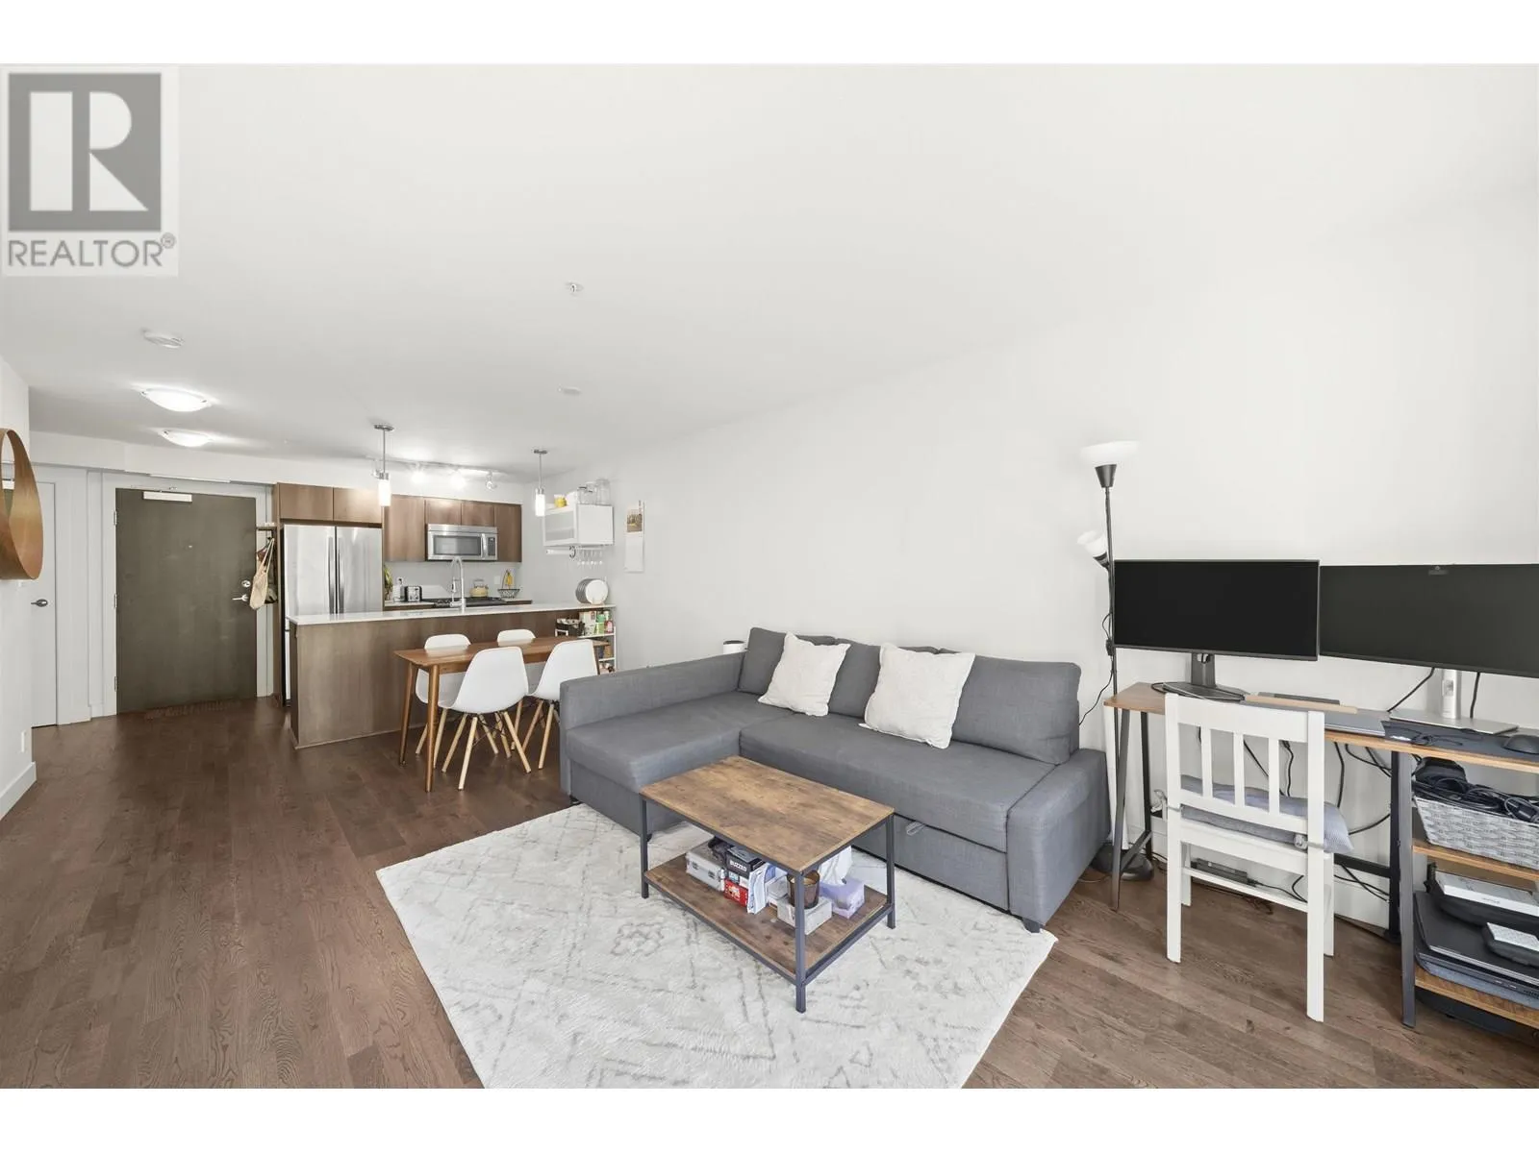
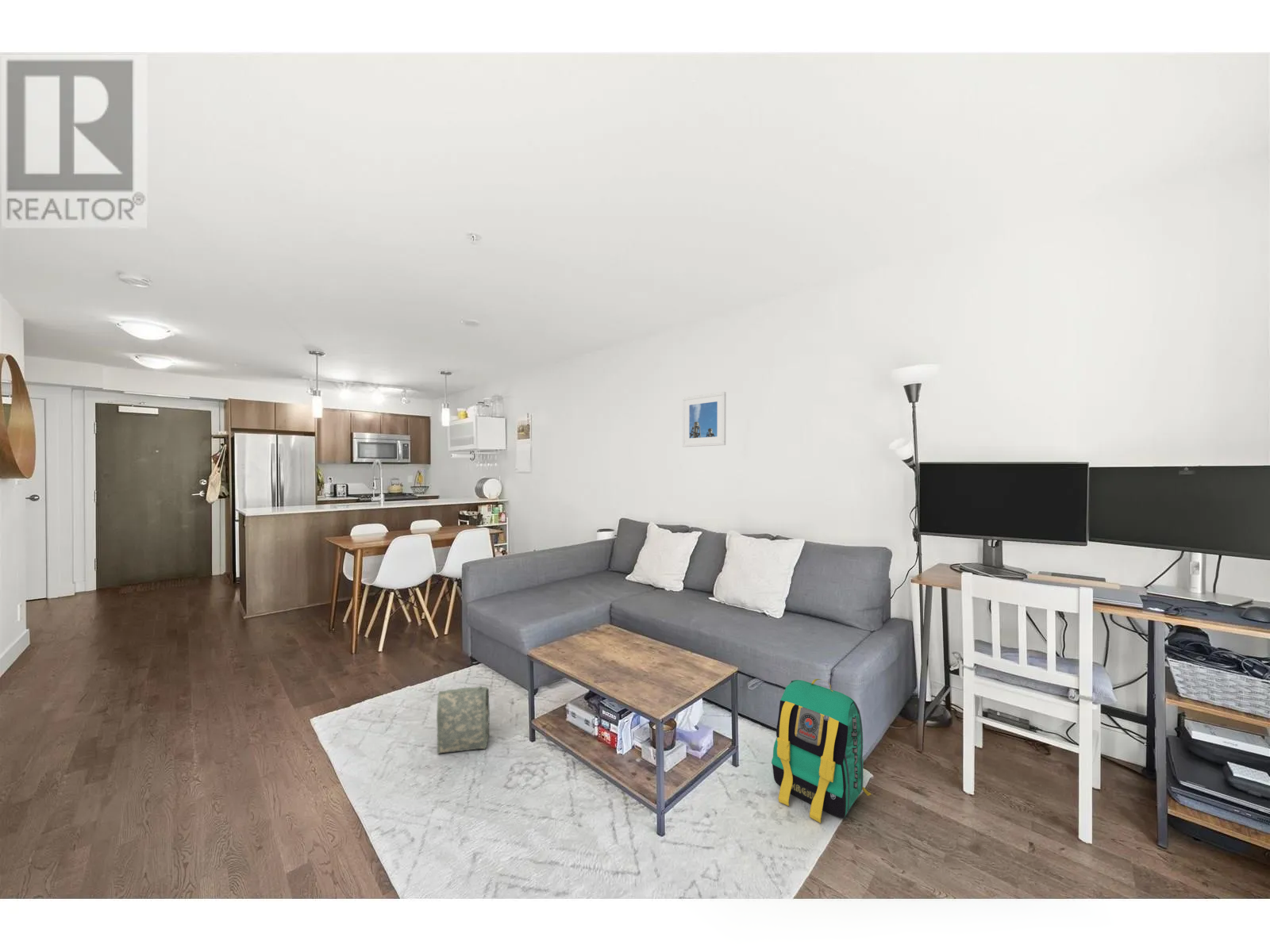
+ backpack (819, 737)
+ bag (464, 715)
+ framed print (703, 420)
